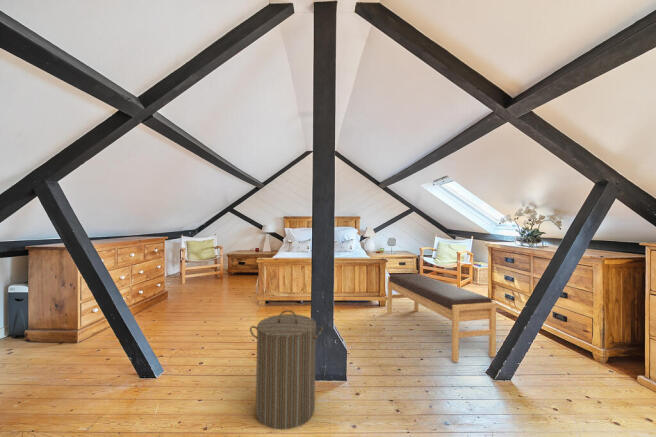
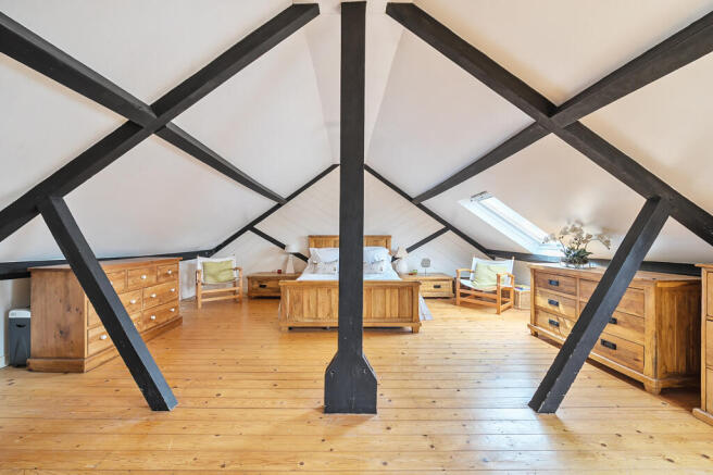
- laundry hamper (286, 359)
- bench (431, 307)
